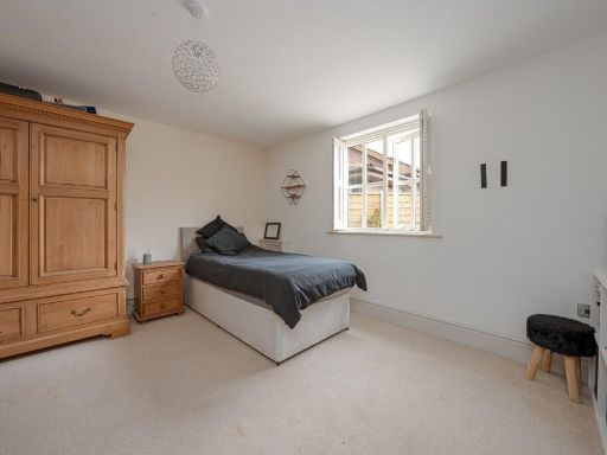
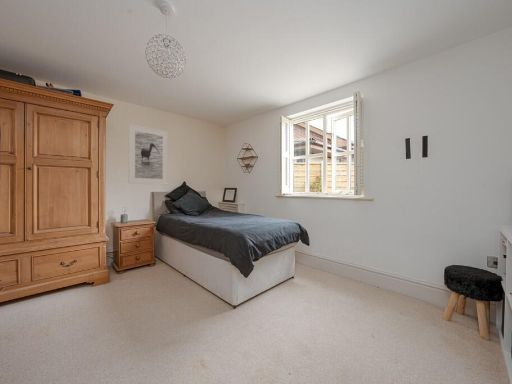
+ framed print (149, 156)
